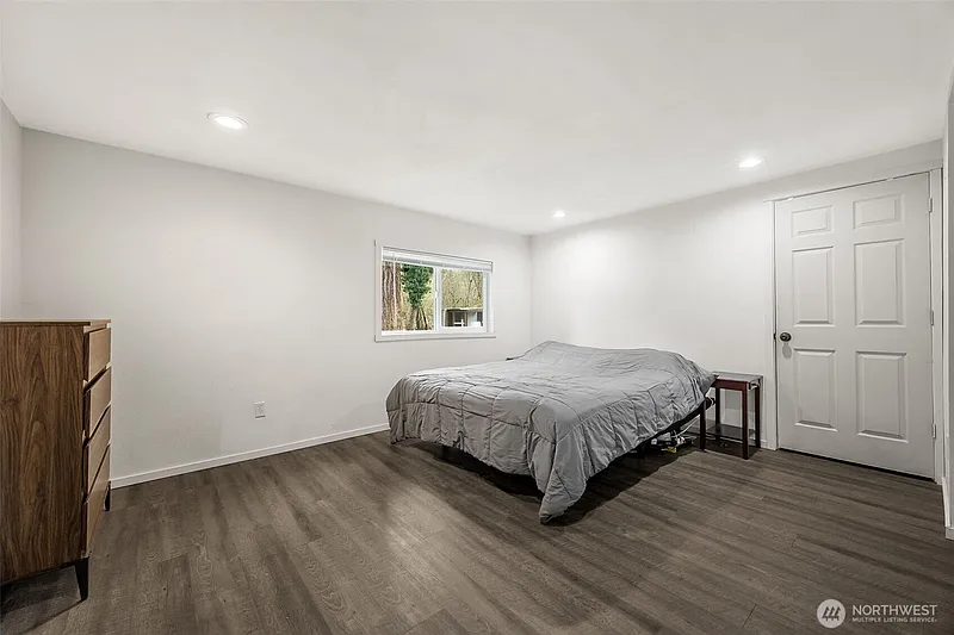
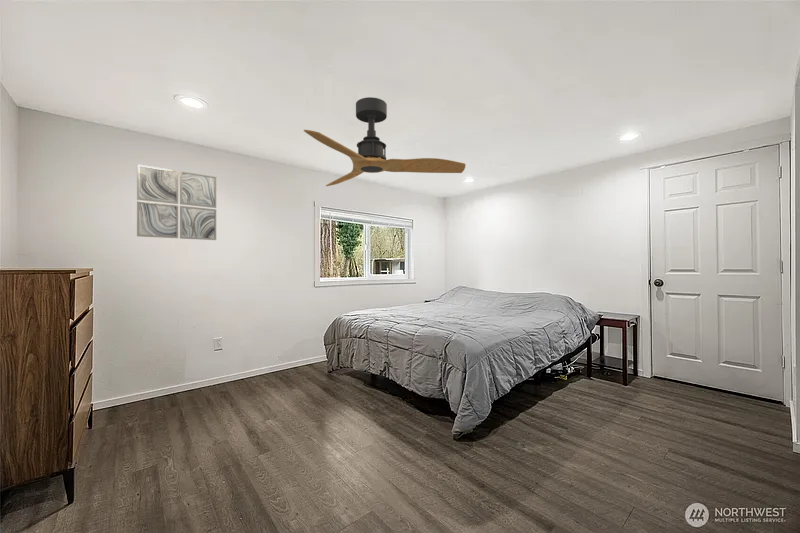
+ wall art (177, 205)
+ ceiling fan (384, 143)
